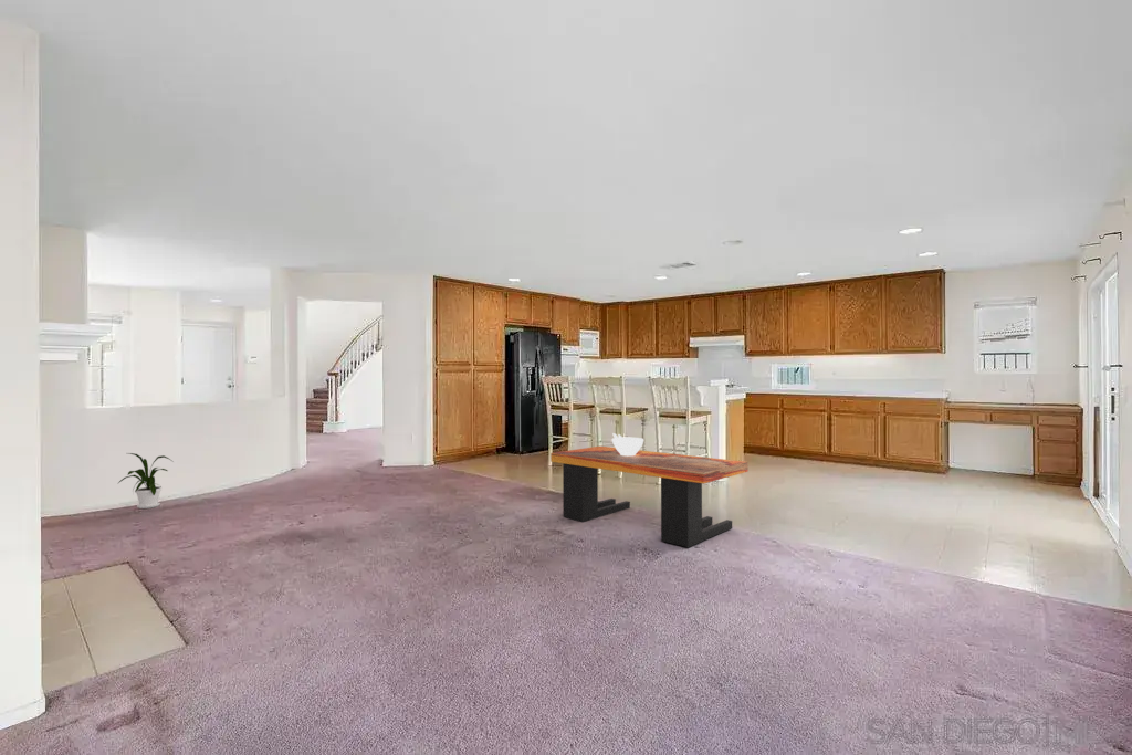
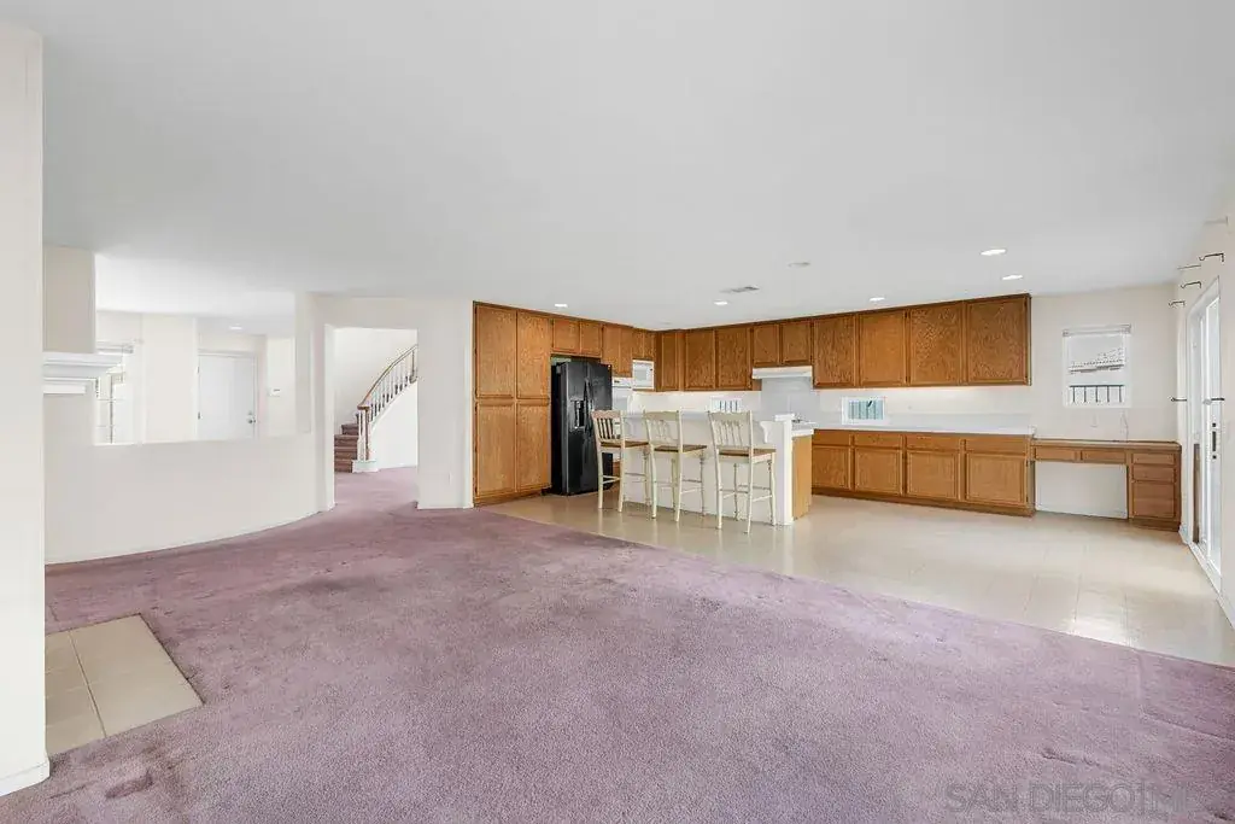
- house plant (146, 479)
- decorative bowl (627, 443)
- coffee table (643, 474)
